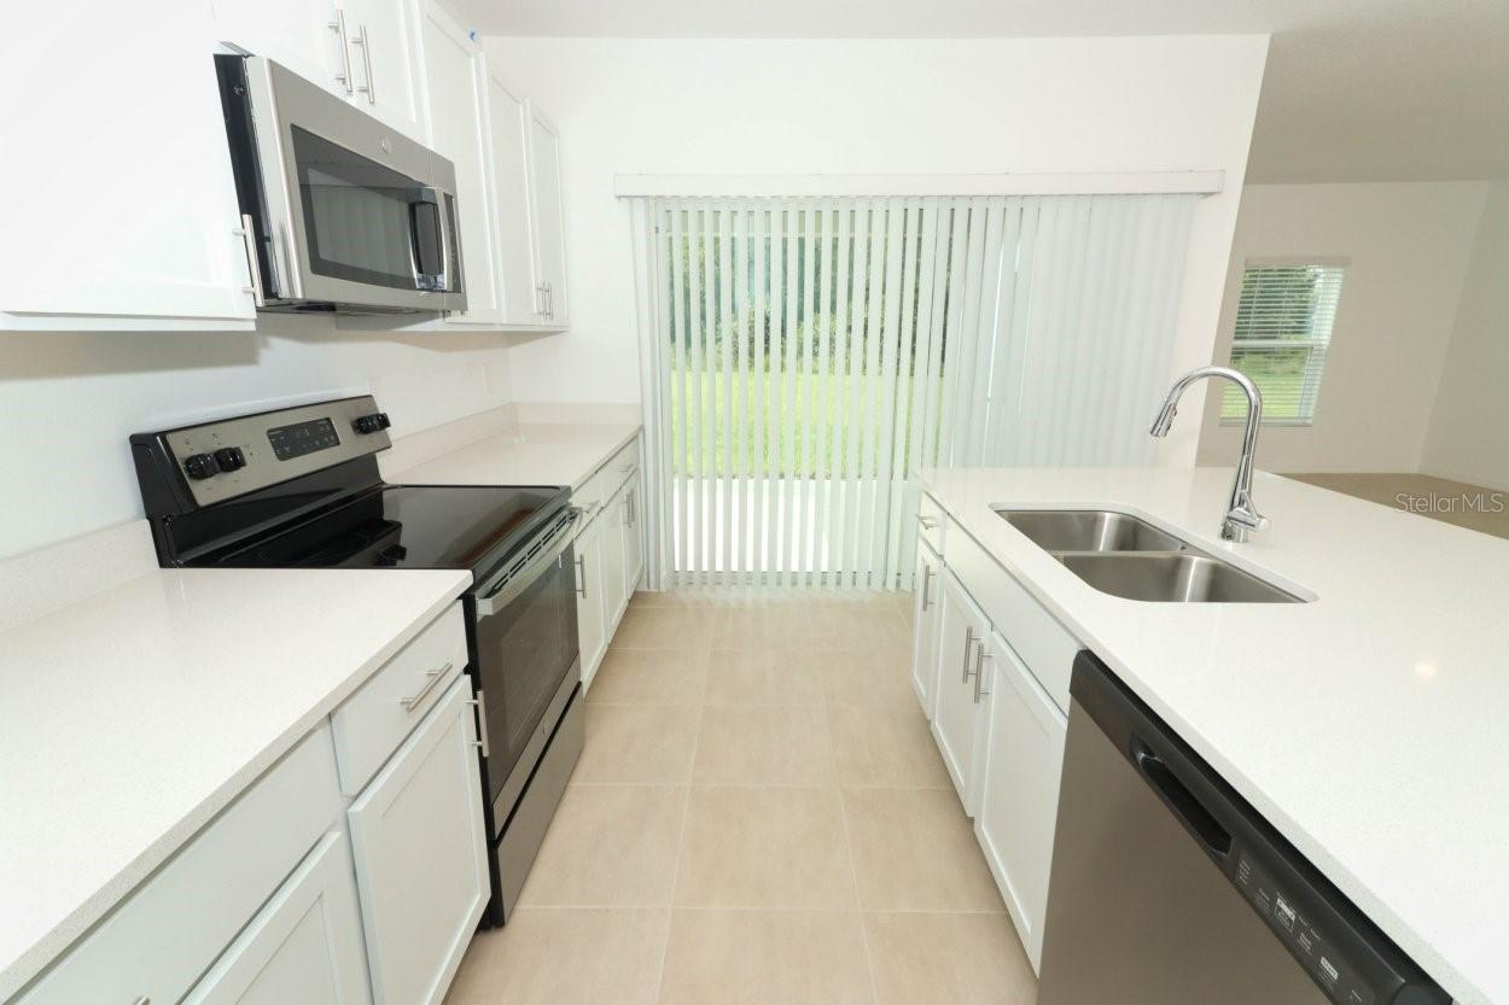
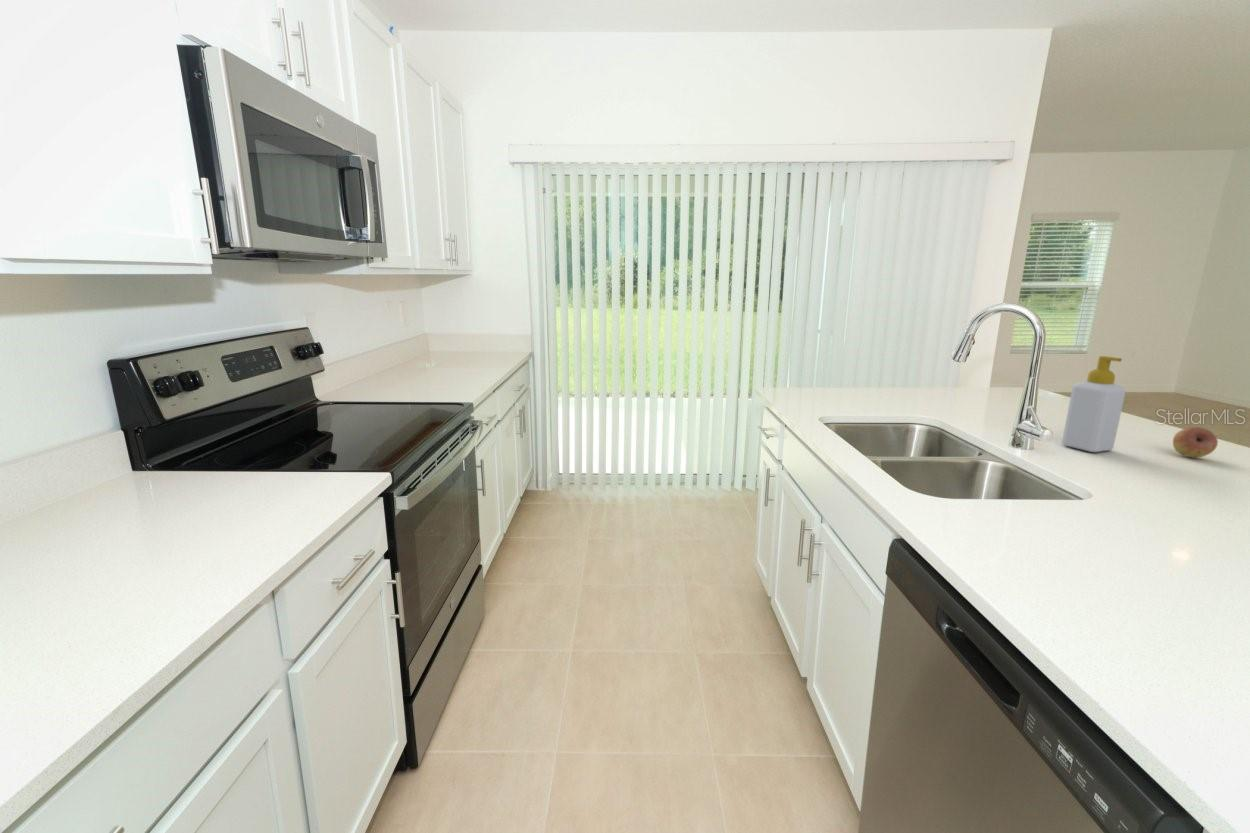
+ soap bottle (1095, 403)
+ fruit (1194, 441)
